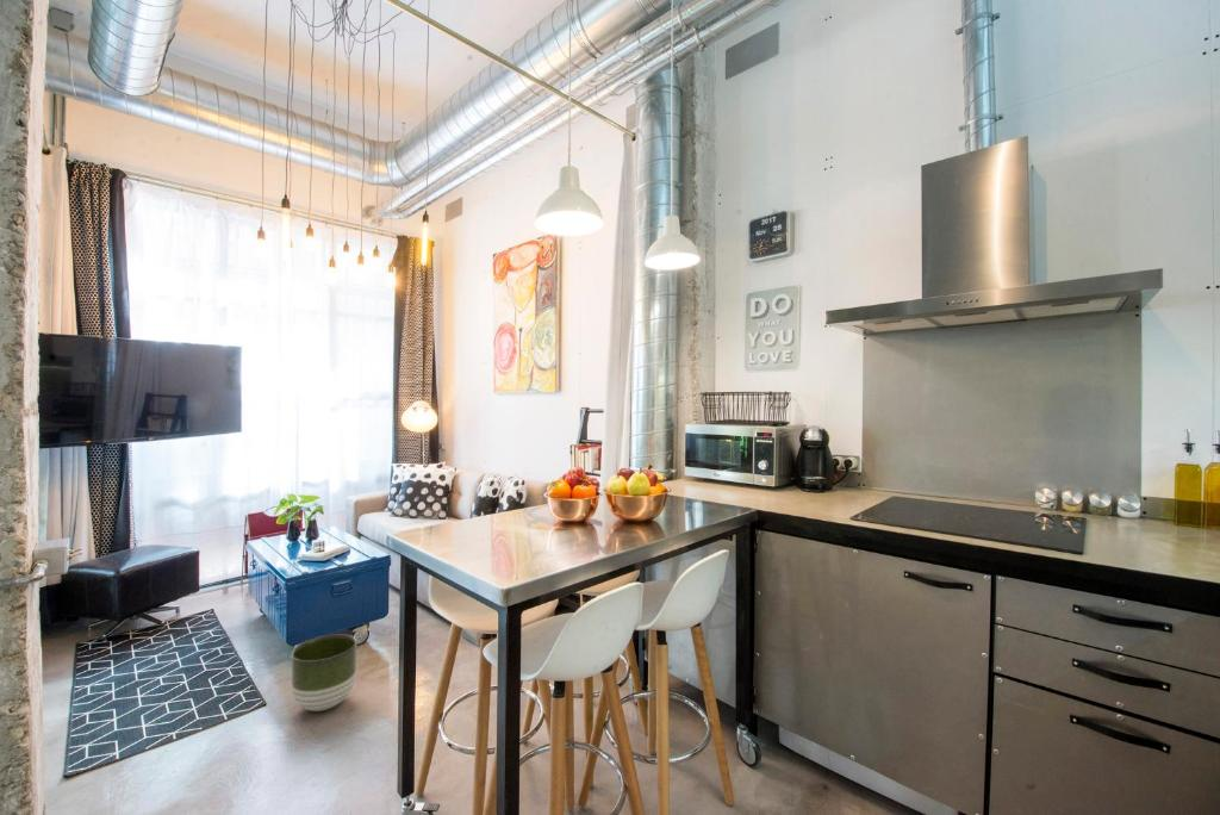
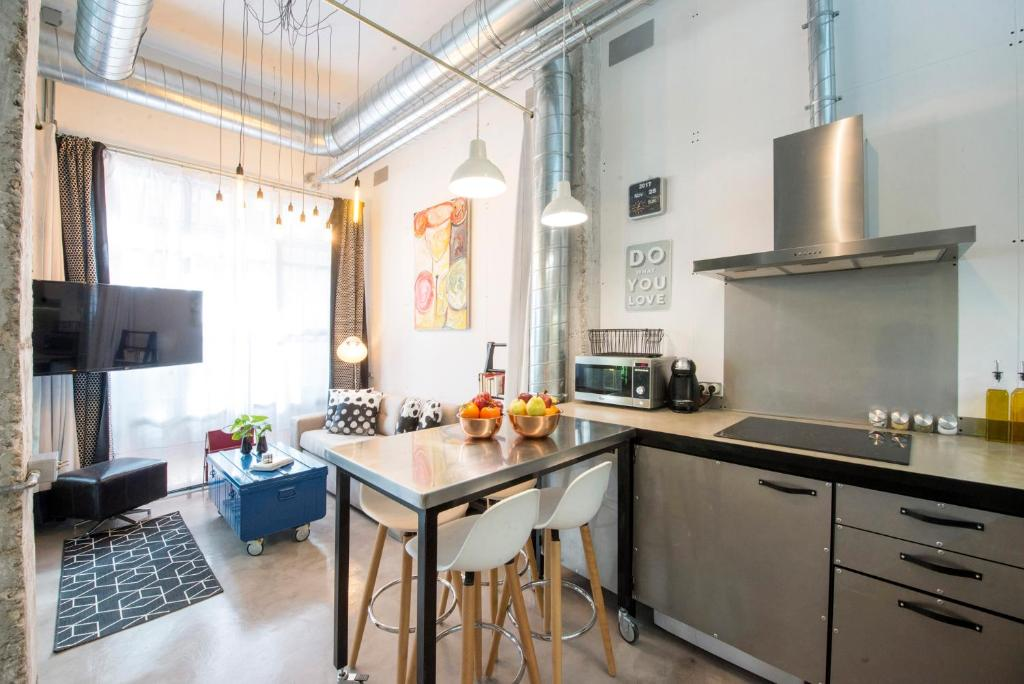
- planter (324, 676)
